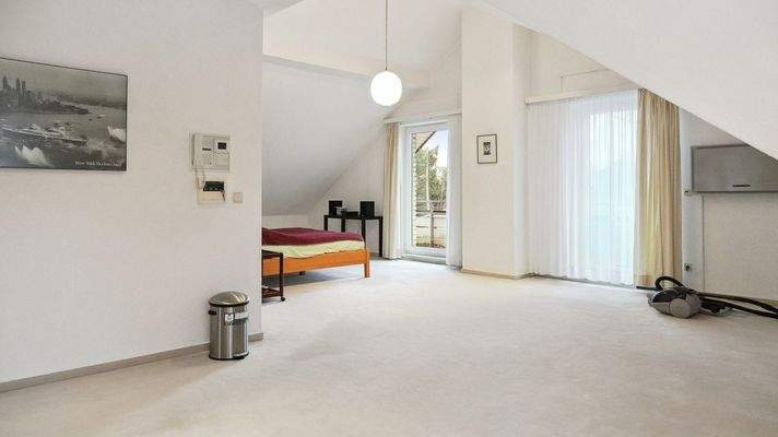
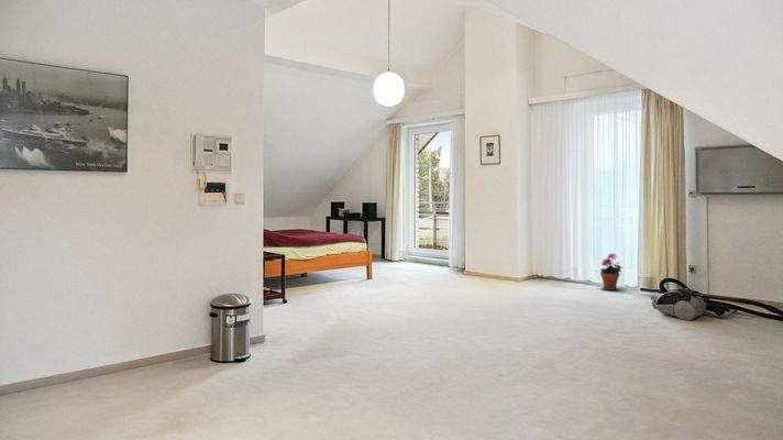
+ potted plant (609, 271)
